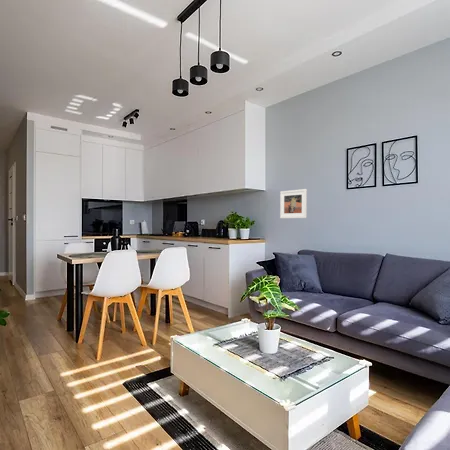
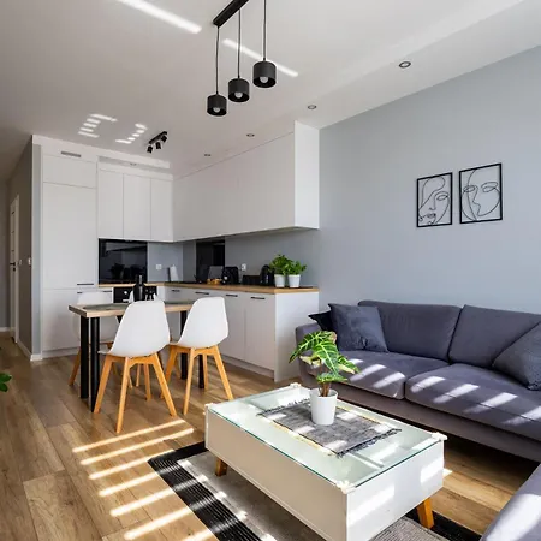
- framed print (293, 204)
